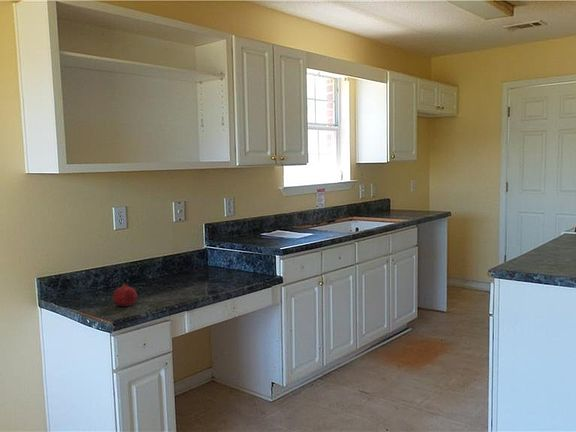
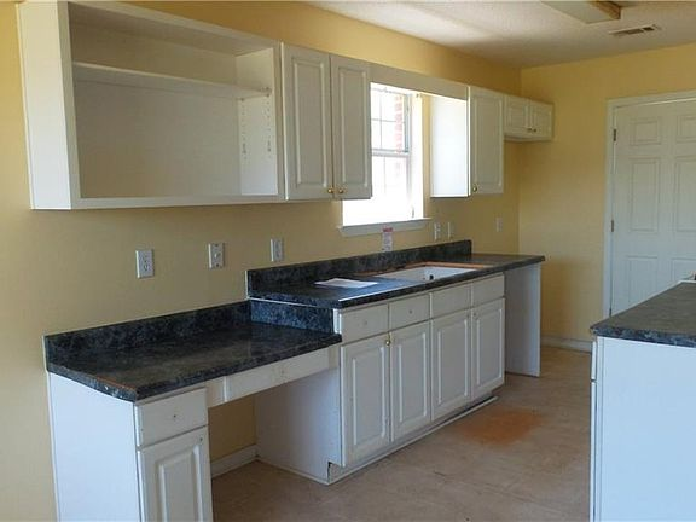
- fruit (124, 294)
